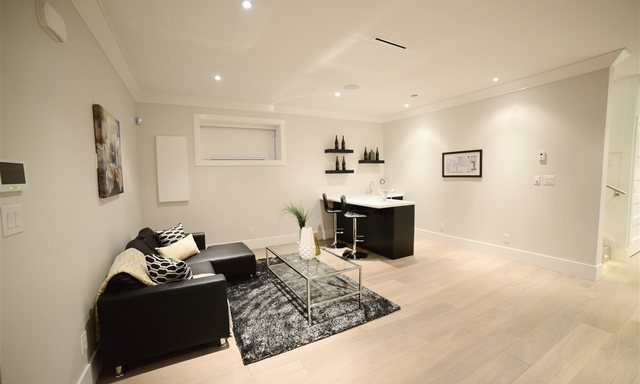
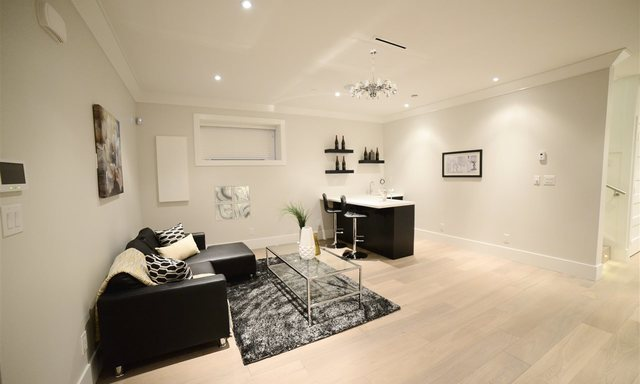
+ chandelier (373, 75)
+ wall art (232, 203)
